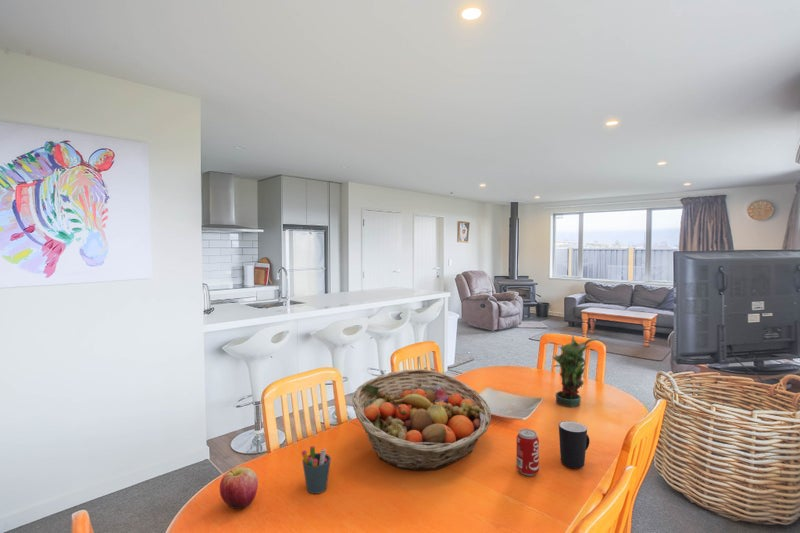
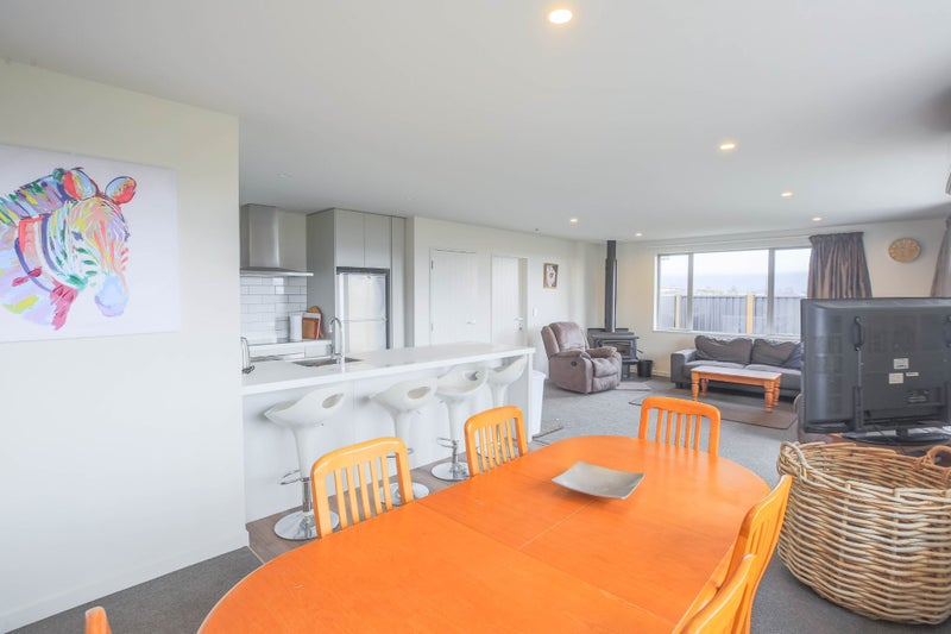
- mug (575, 444)
- pen holder (316, 466)
- potted plant (574, 370)
- apple (239, 486)
- beverage can (527, 452)
- fruit basket (422, 414)
